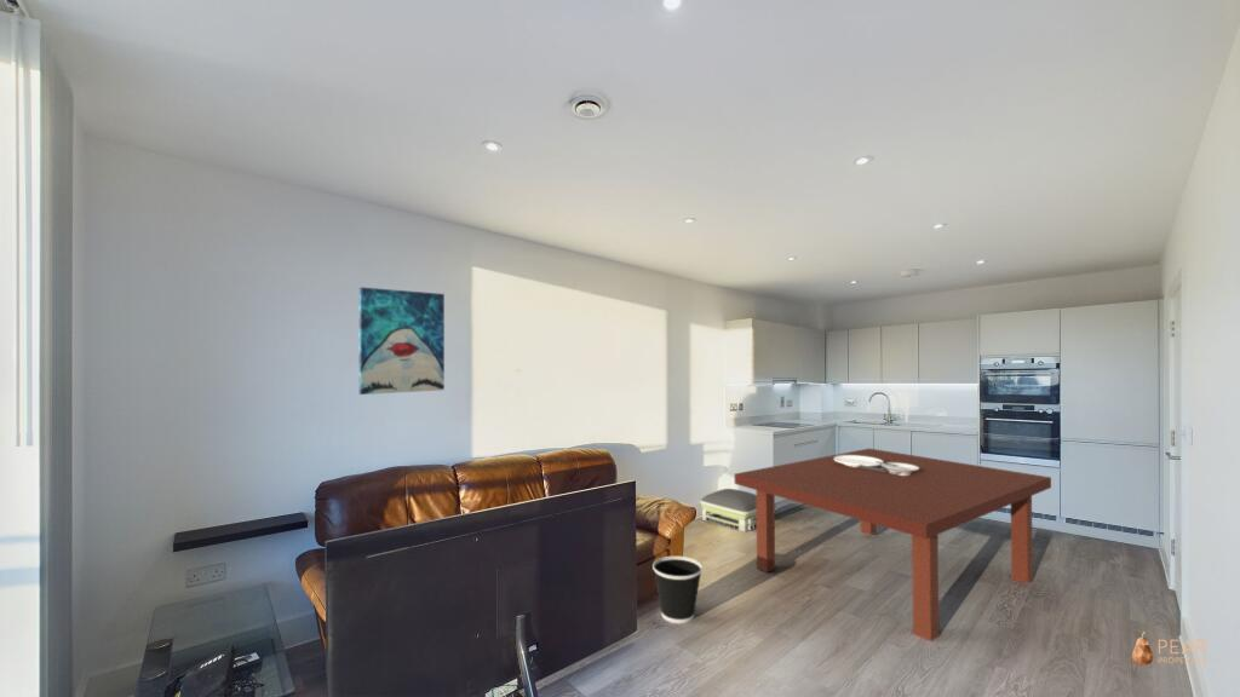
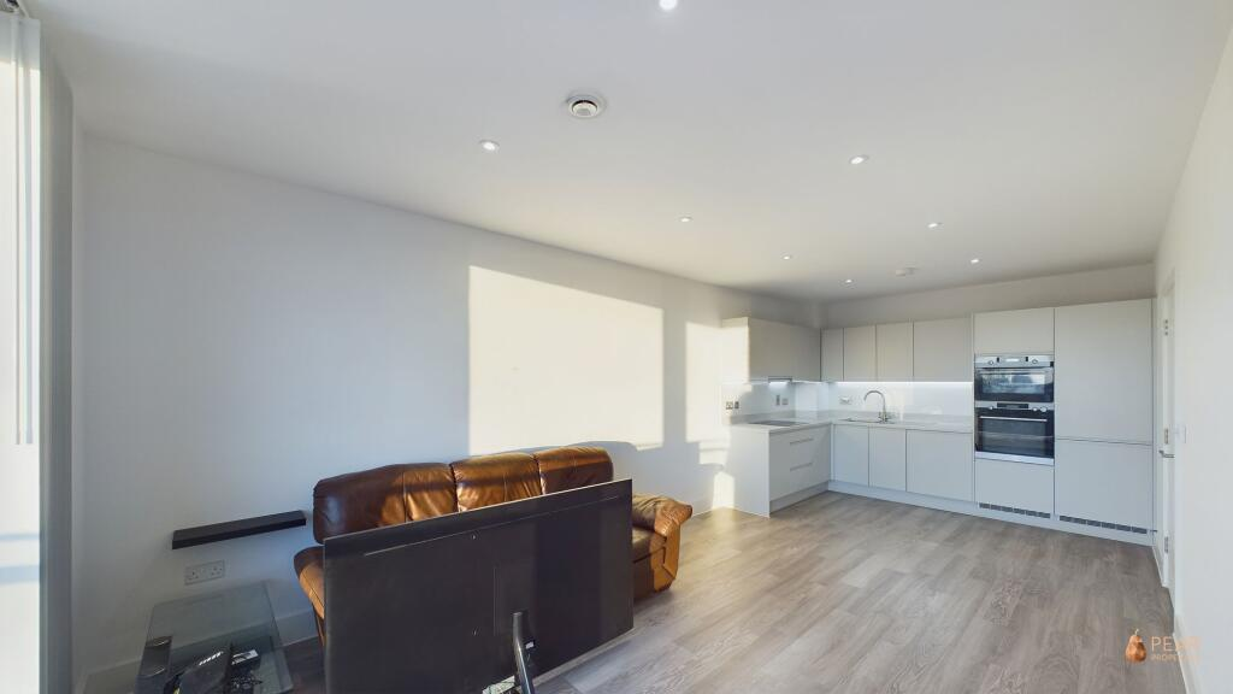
- dining table (889, 517)
- air purifier (734, 506)
- wall art (403, 341)
- wastebasket (677, 589)
